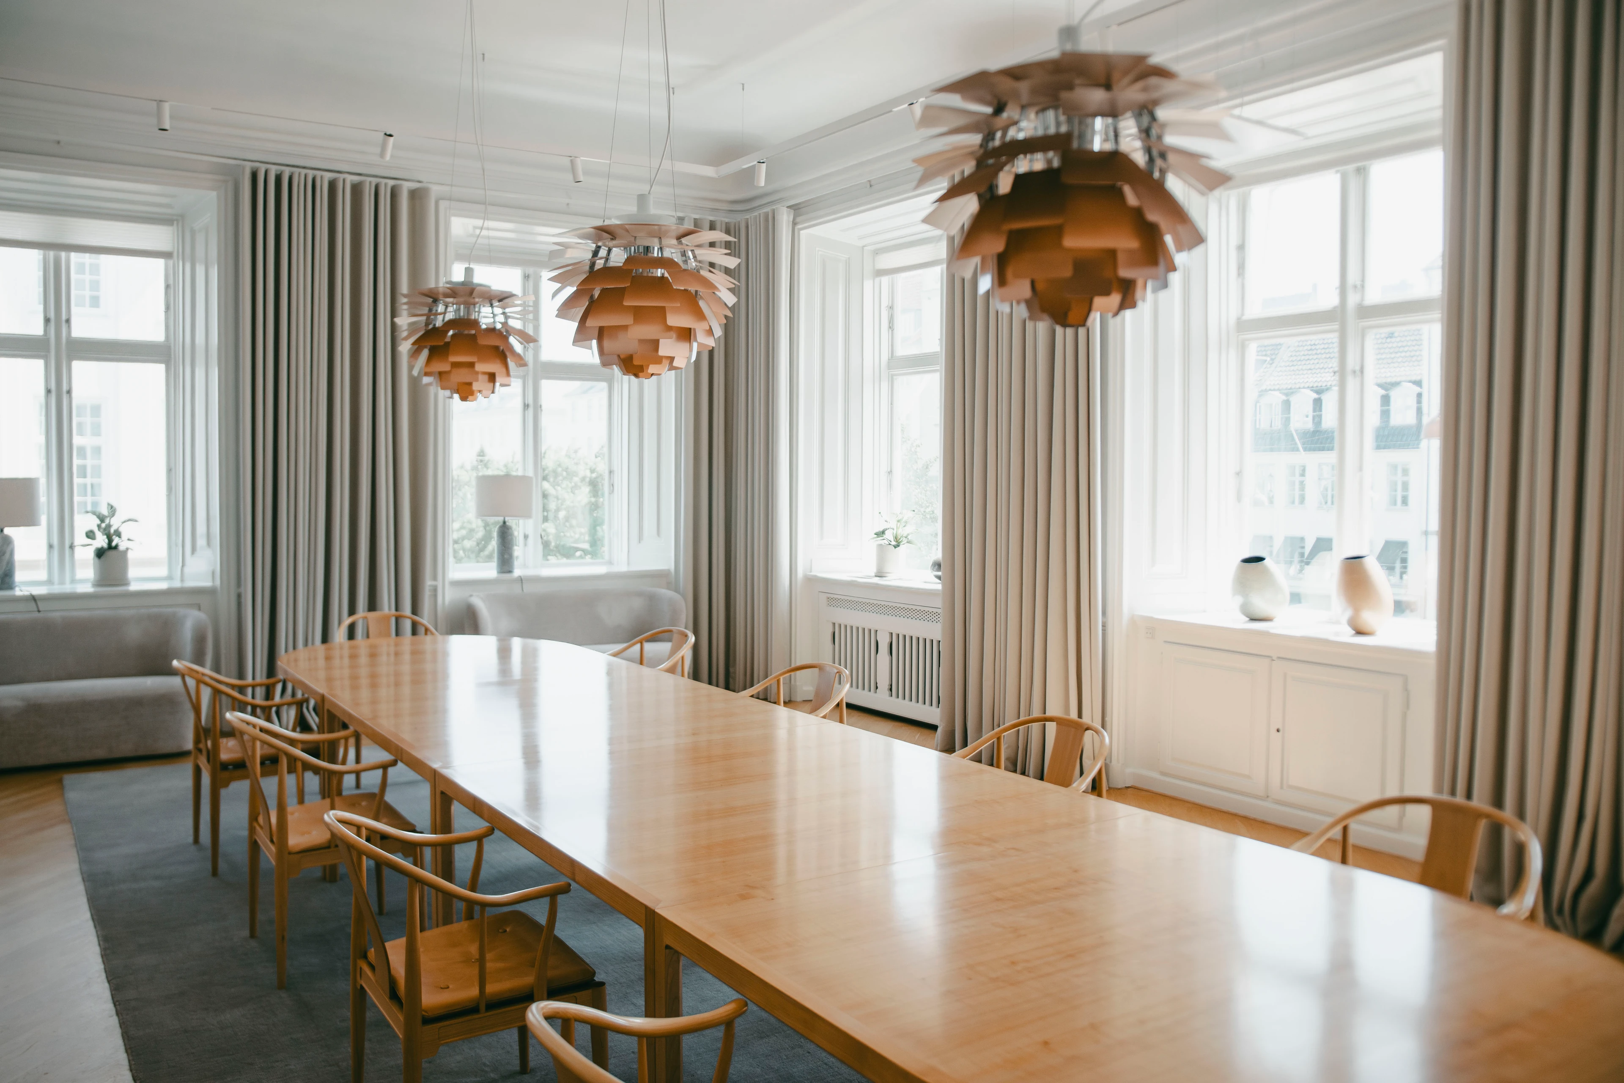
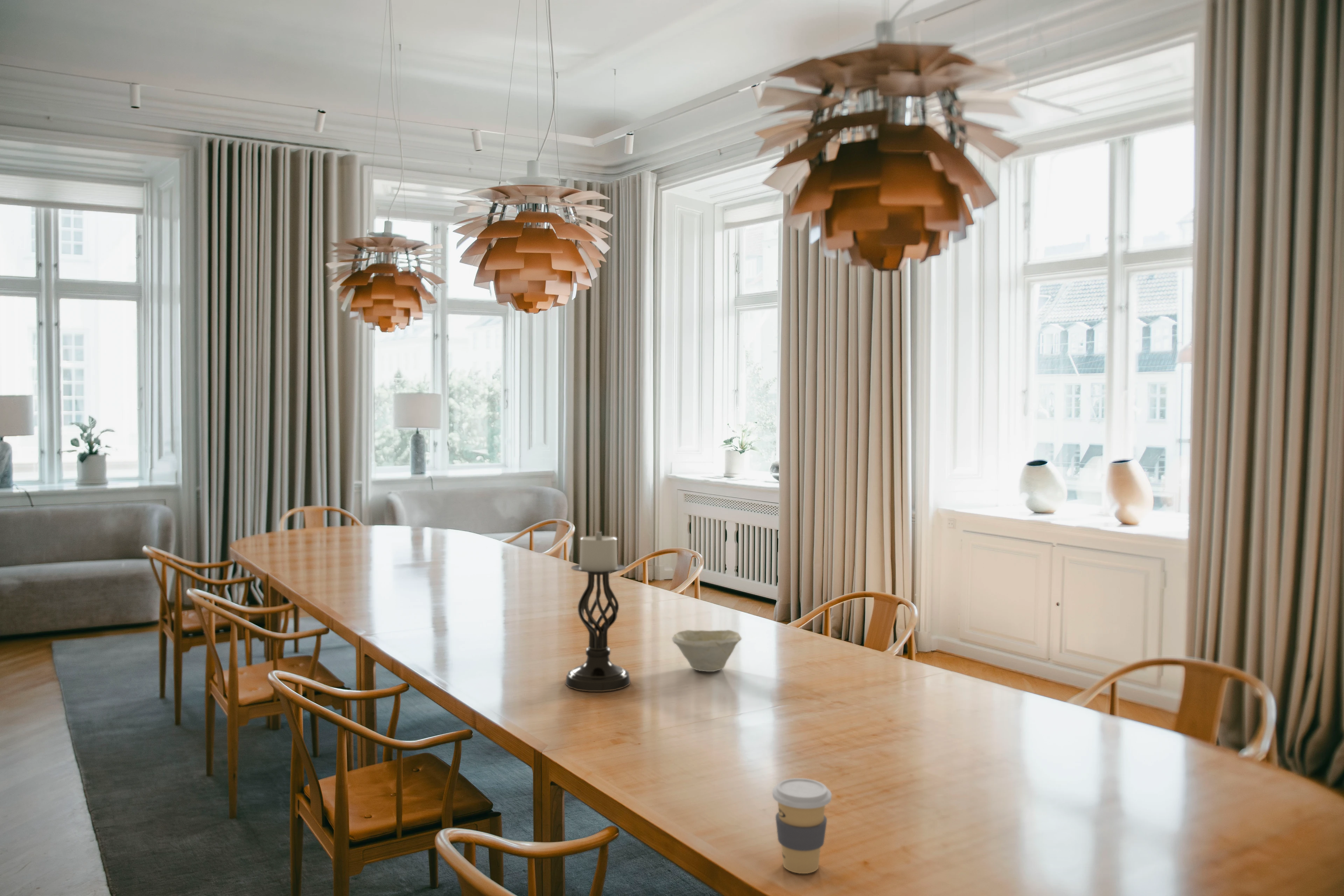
+ bowl (706, 651)
+ coffee cup (801, 826)
+ candle holder (598, 607)
